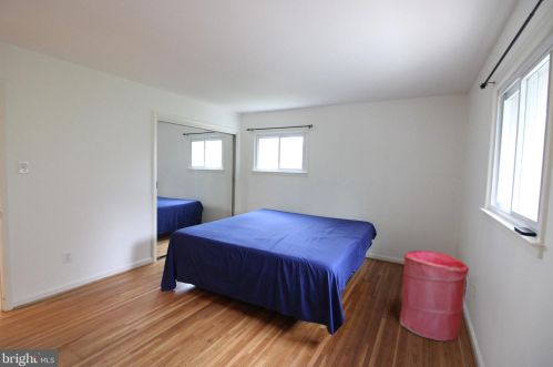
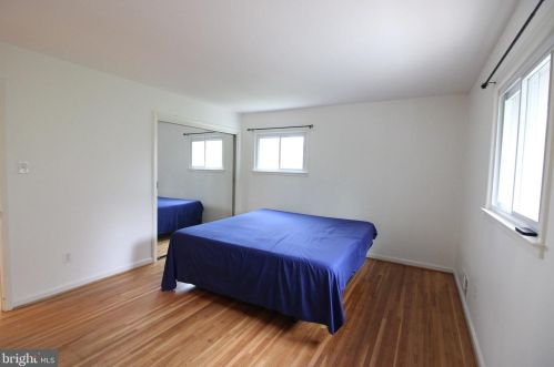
- laundry hamper (432, 290)
